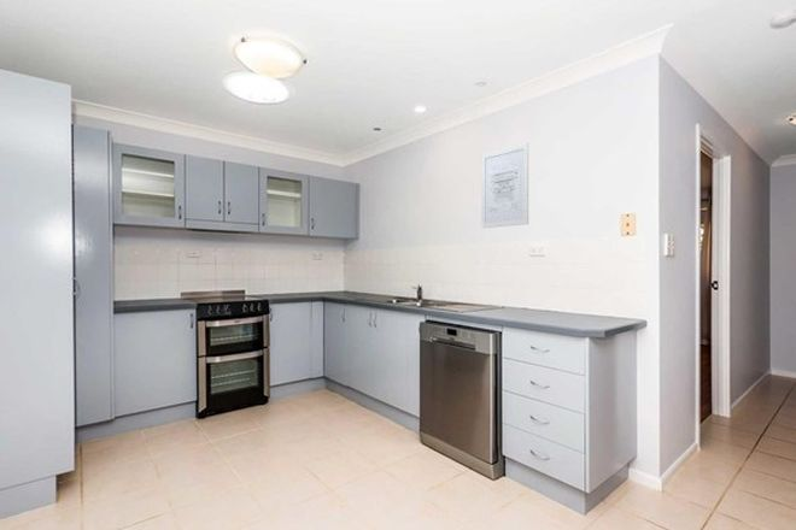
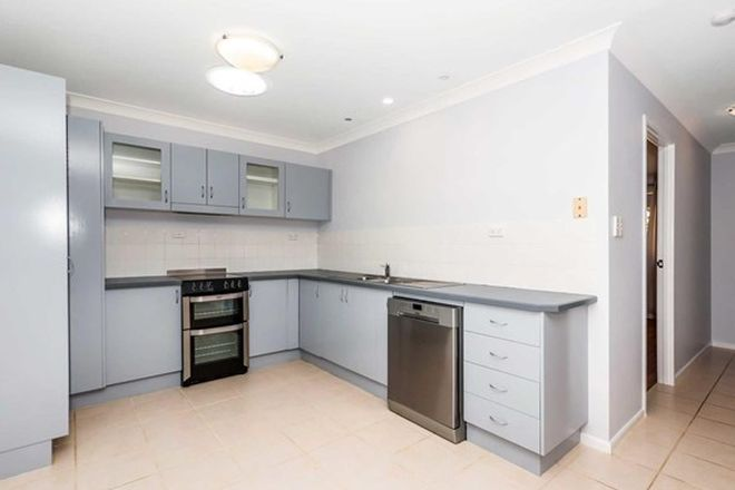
- wall art (503, 188)
